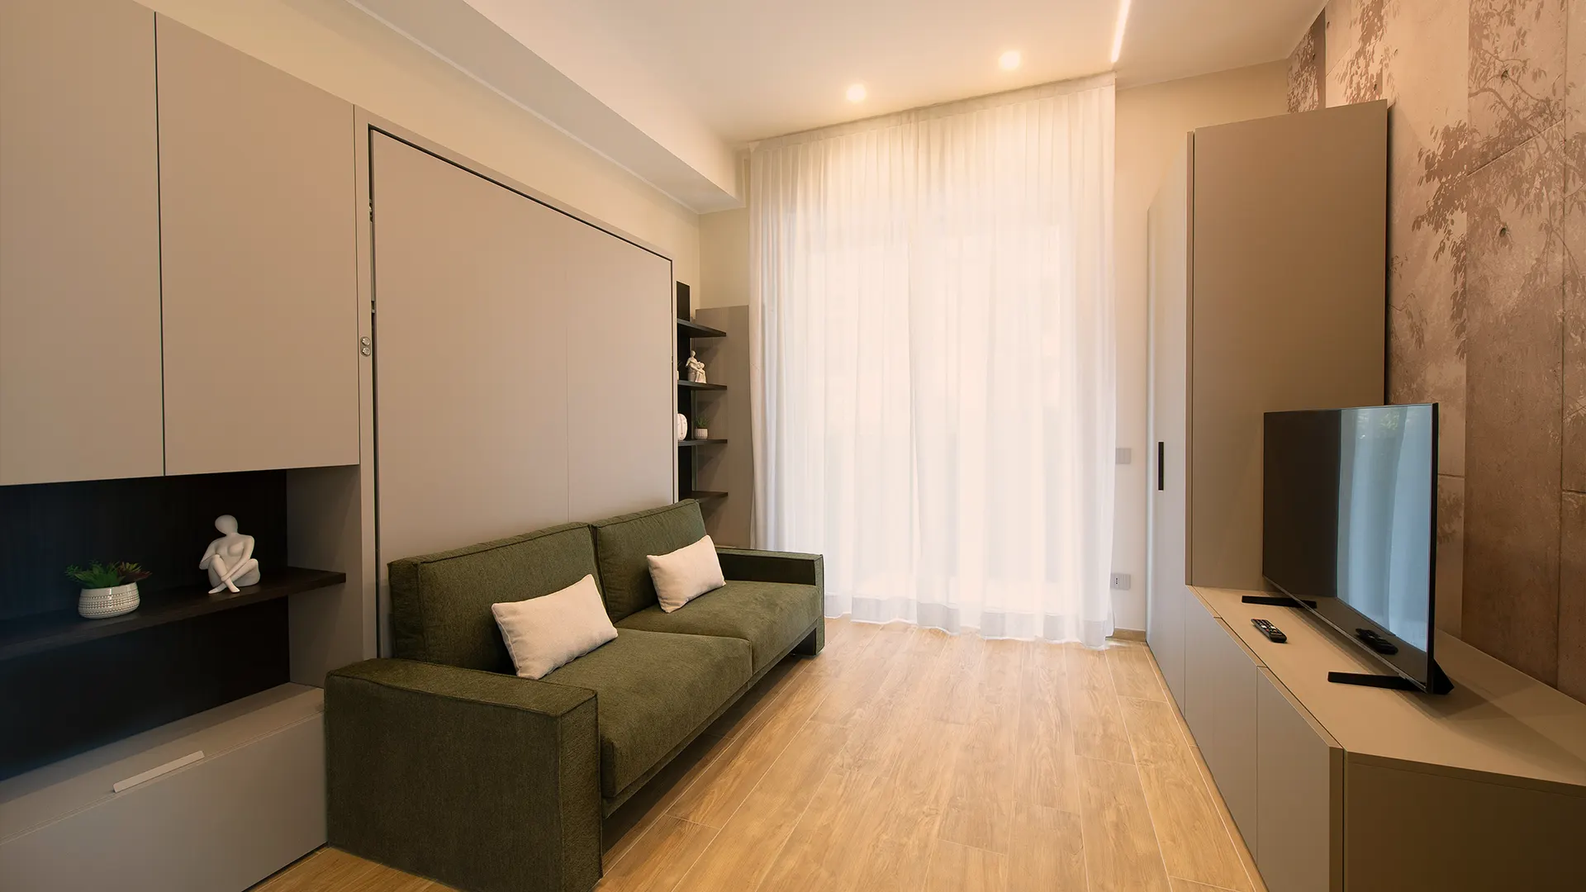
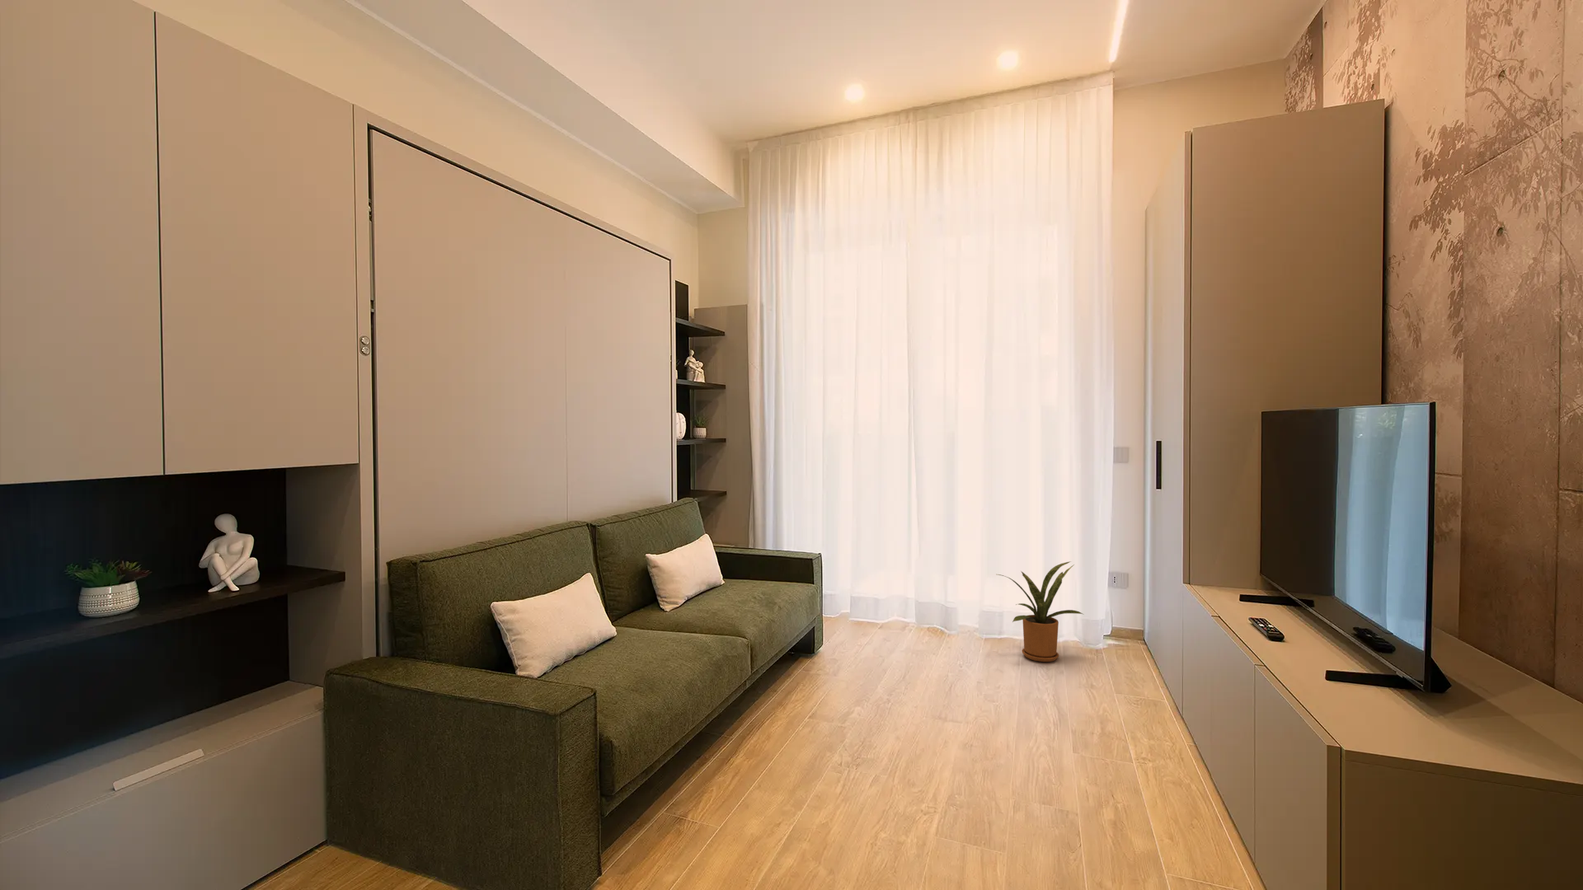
+ house plant (1038, 607)
